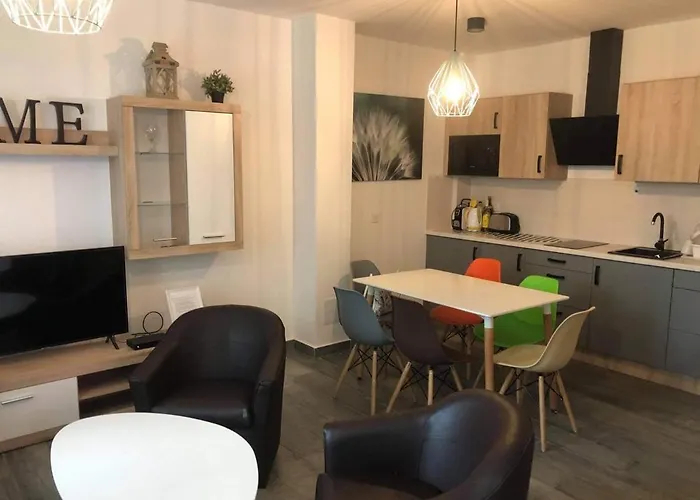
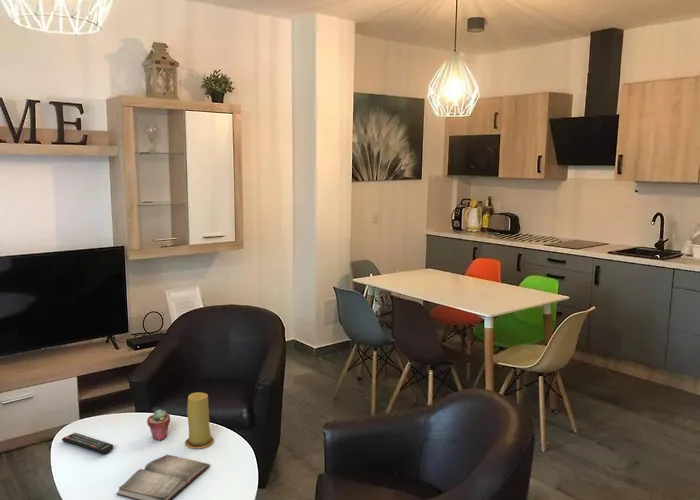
+ hardback book (165, 475)
+ remote control (87, 443)
+ potted succulent (159, 423)
+ candle (198, 418)
